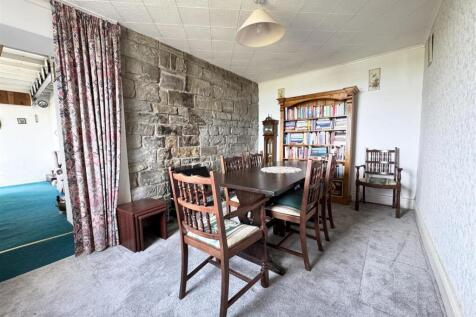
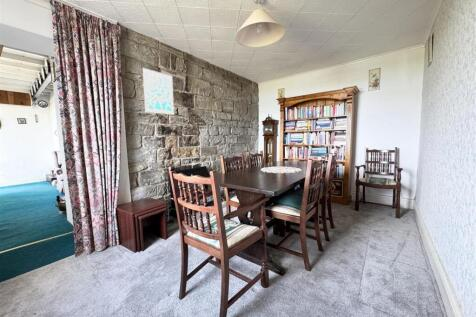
+ wall art (159, 93)
